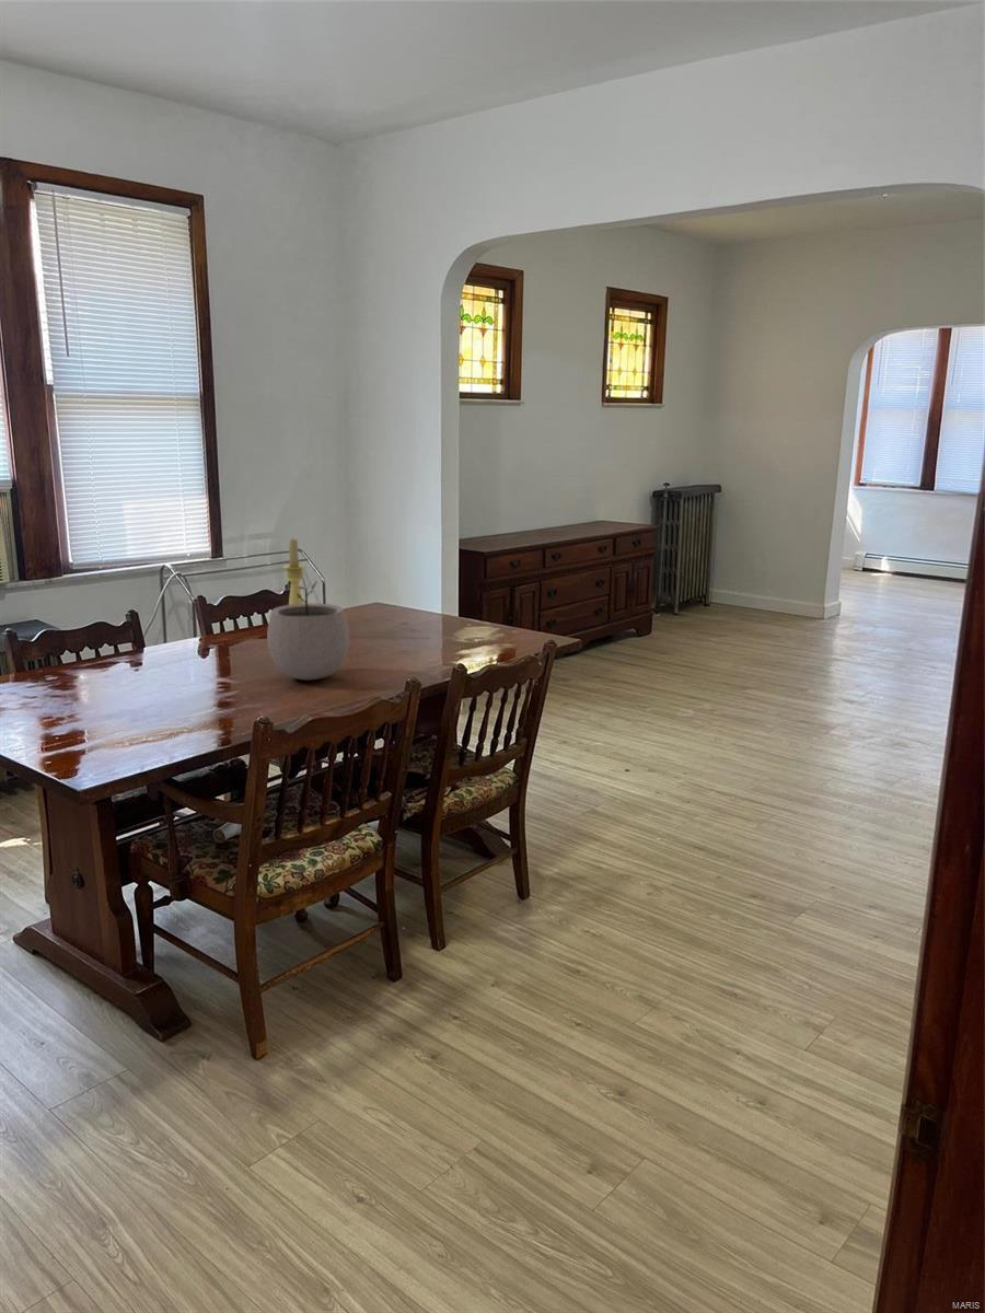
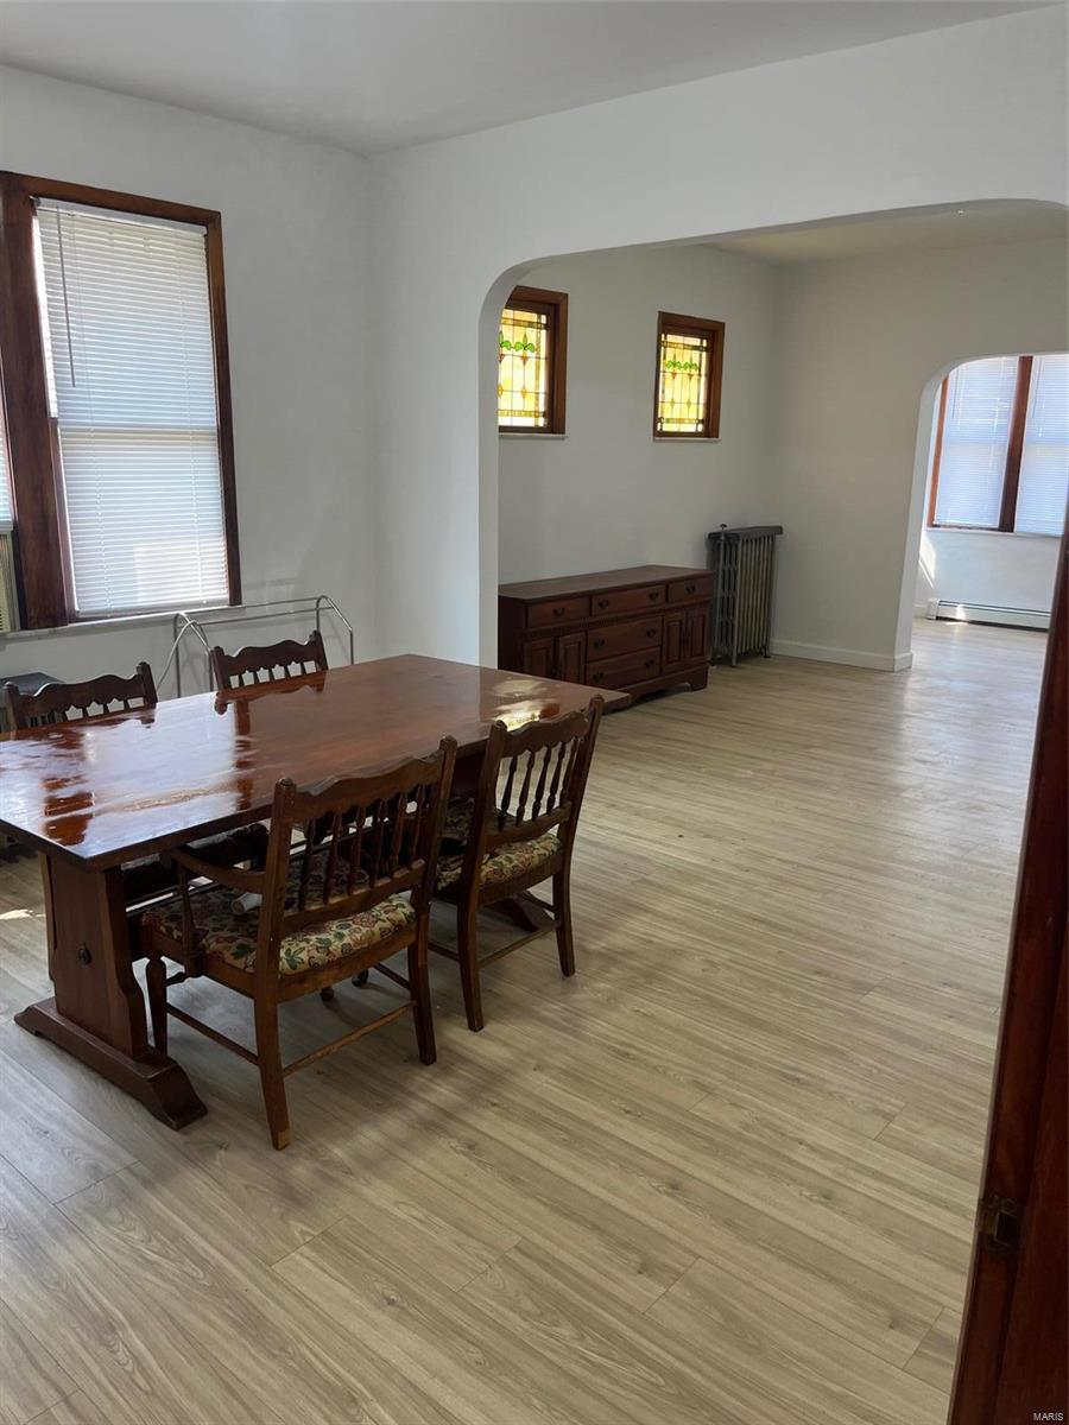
- candle holder (294, 586)
- plant pot (308, 628)
